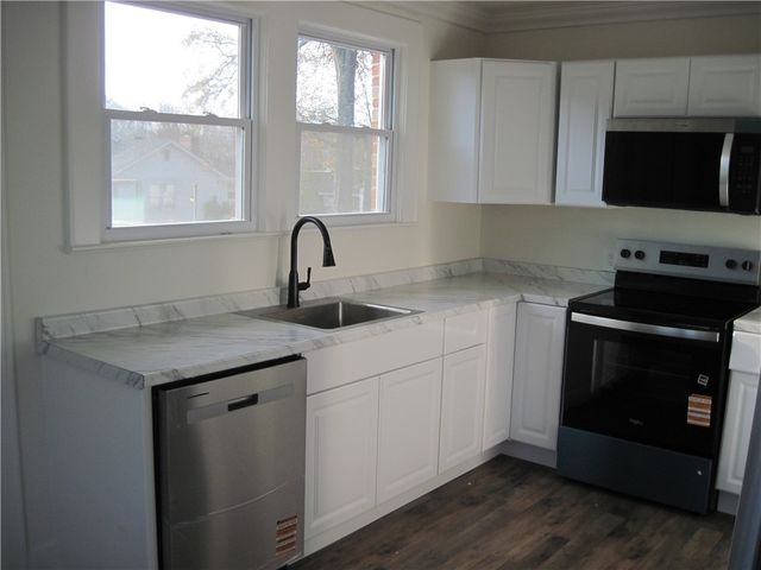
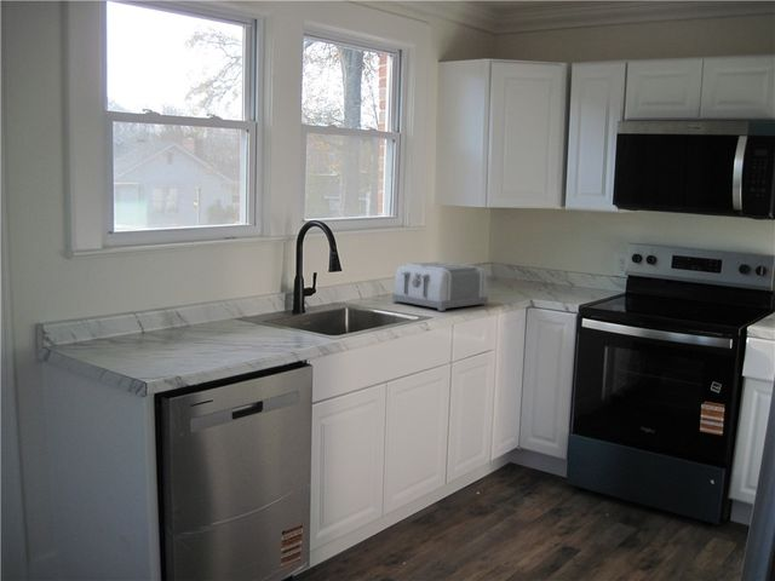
+ toaster (438, 284)
